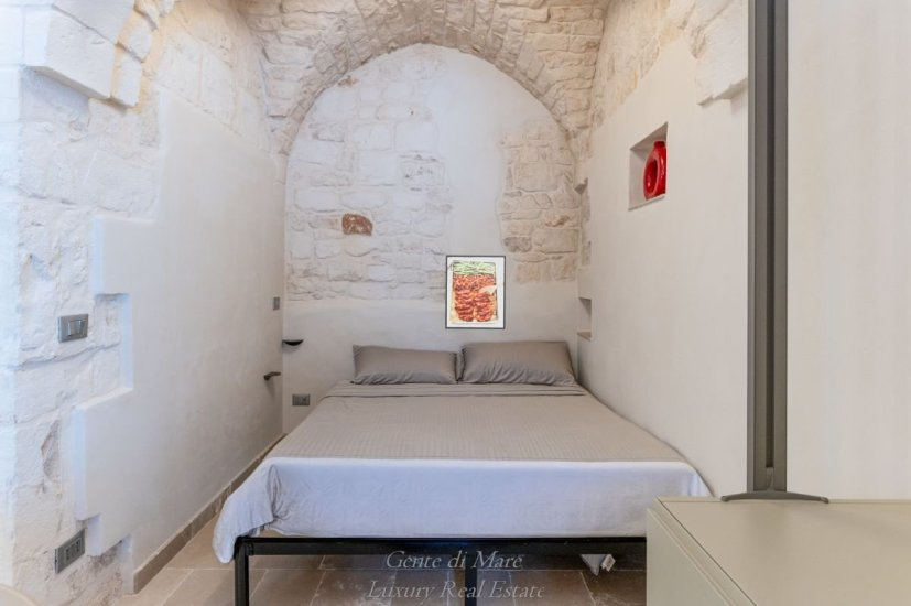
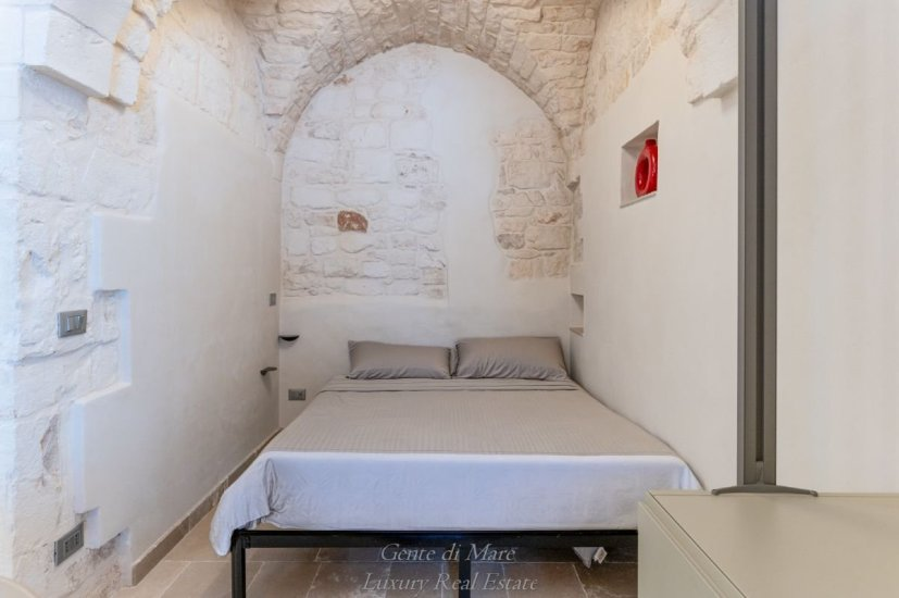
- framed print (475, 292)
